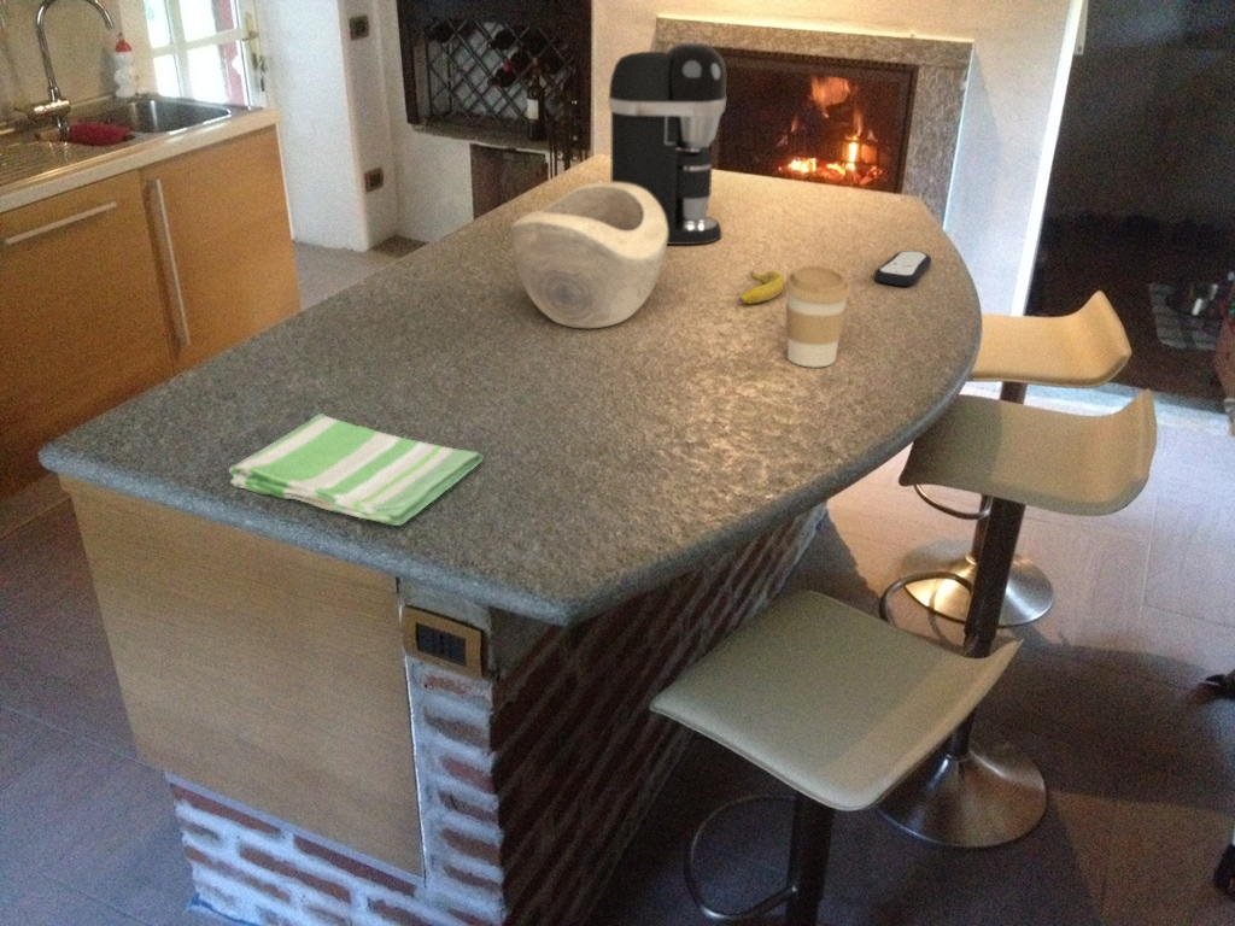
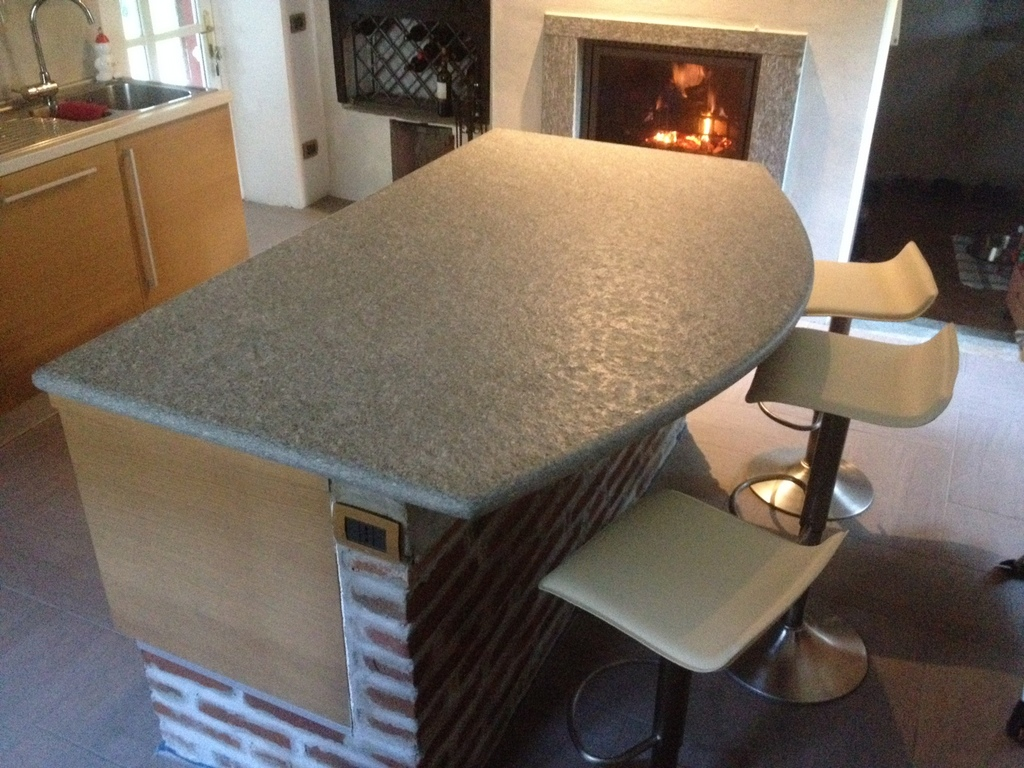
- banana (759, 286)
- decorative bowl (590, 257)
- remote control (905, 266)
- coffee maker (666, 142)
- dish towel (356, 465)
- coffee cup (814, 316)
